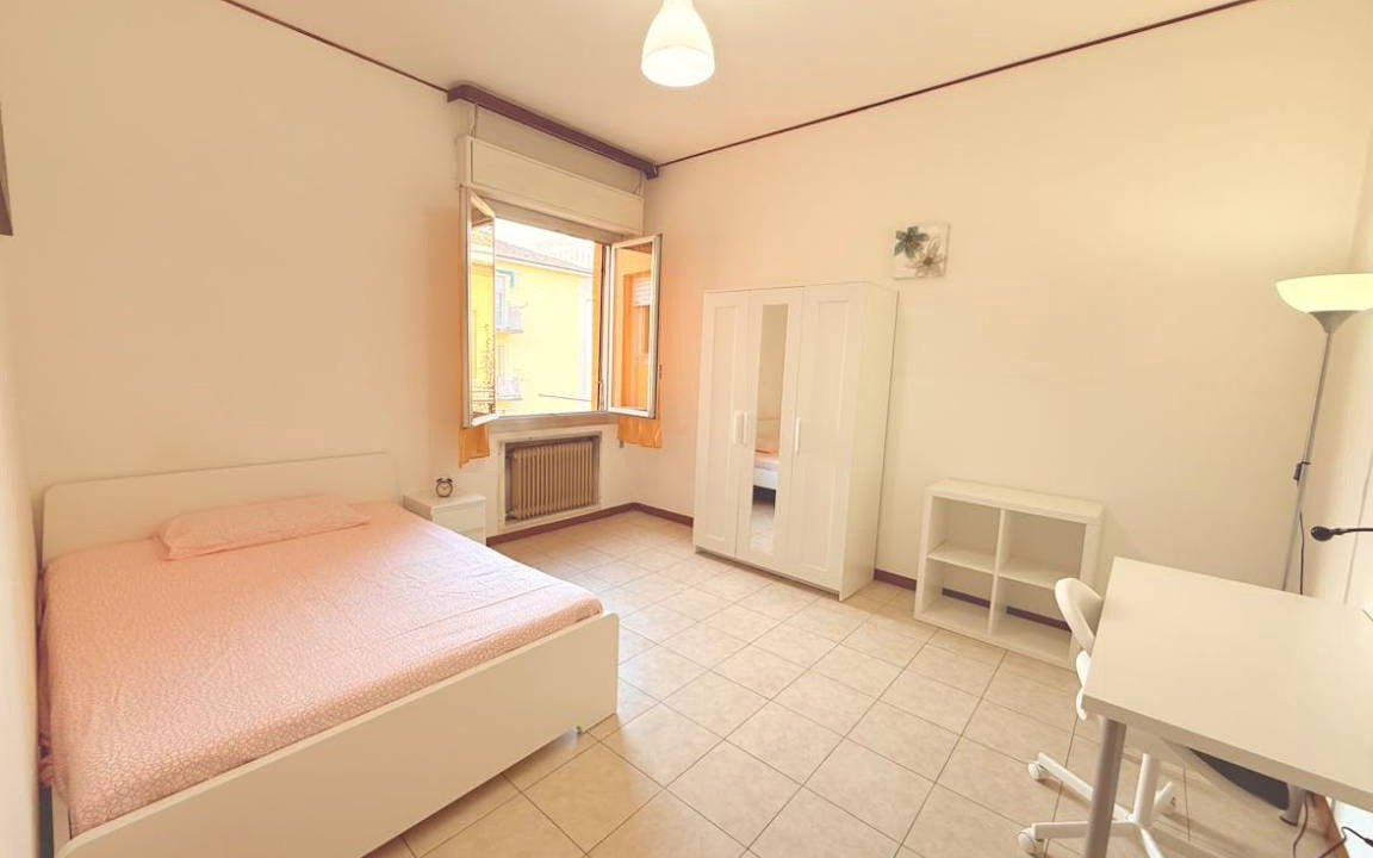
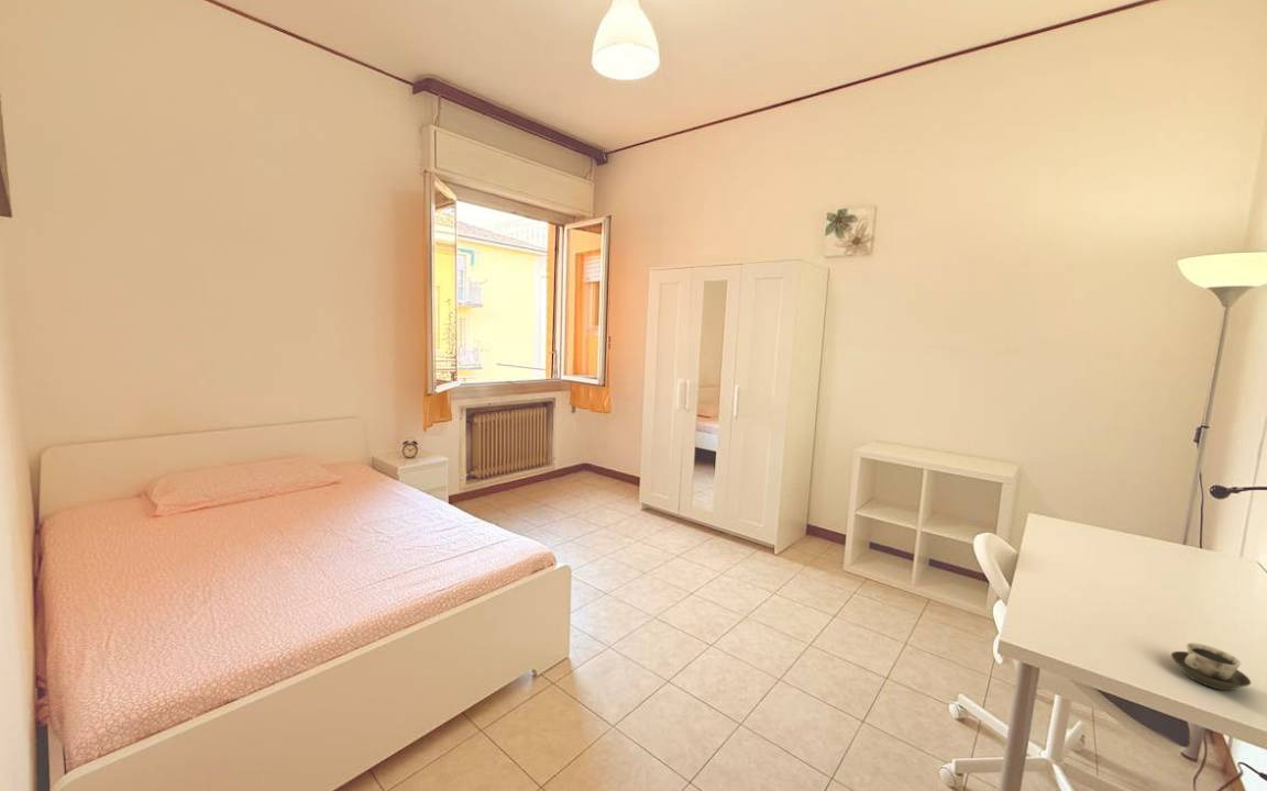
+ cup (1210, 666)
